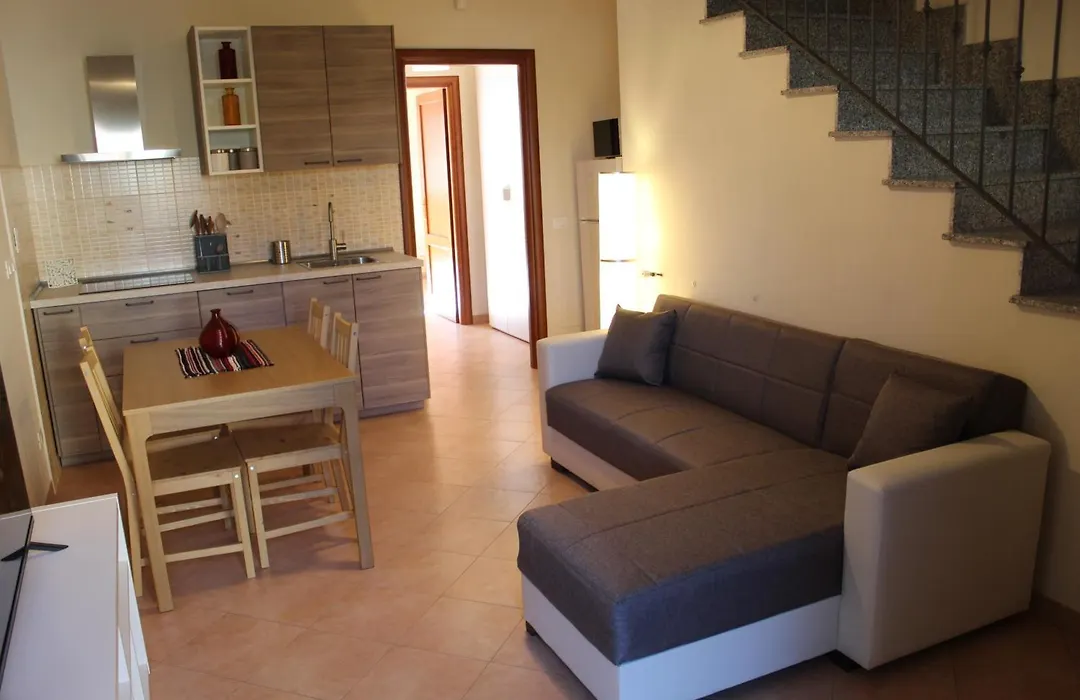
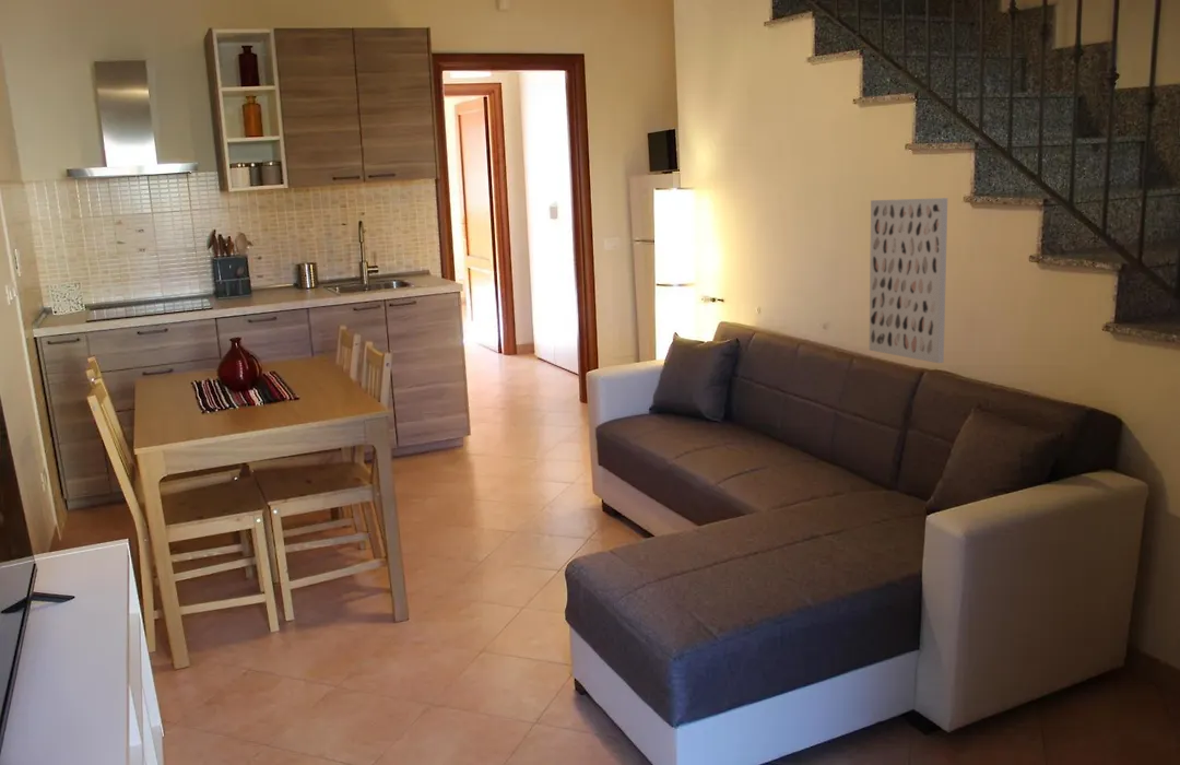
+ wall art (906, 279)
